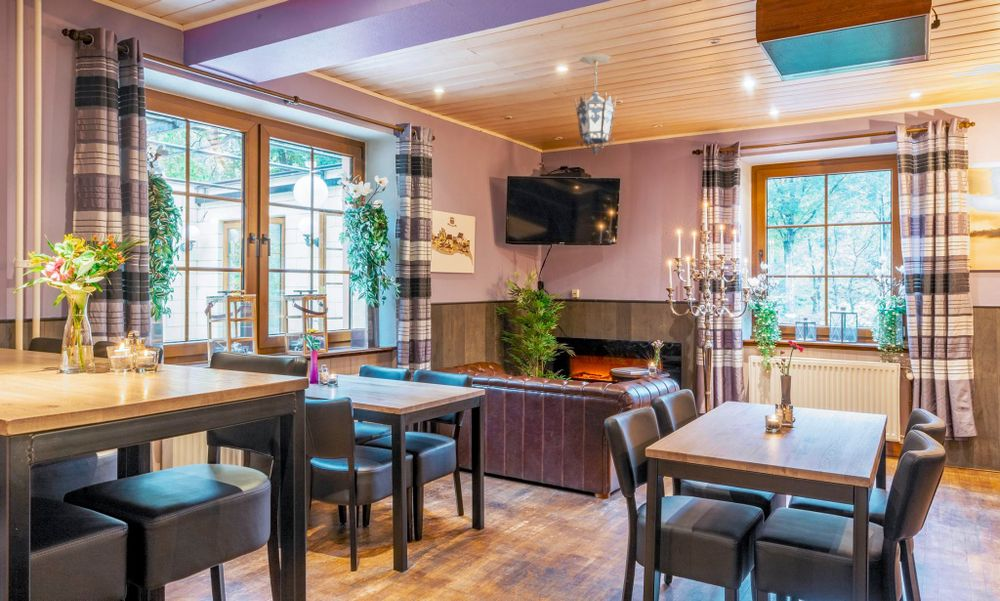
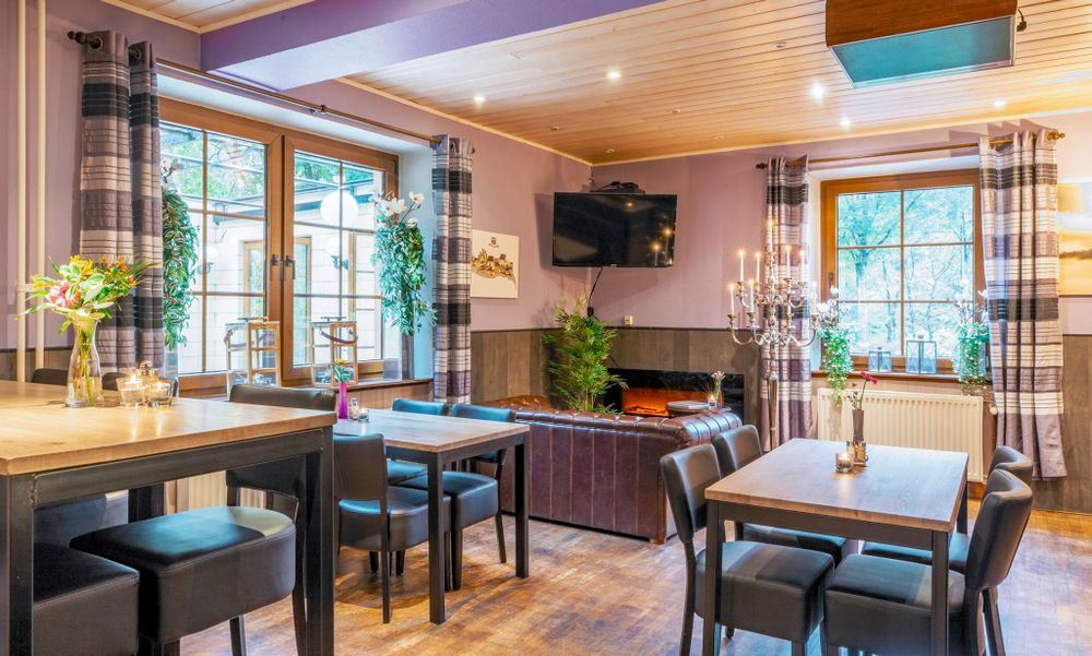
- hanging lantern (595, 107)
